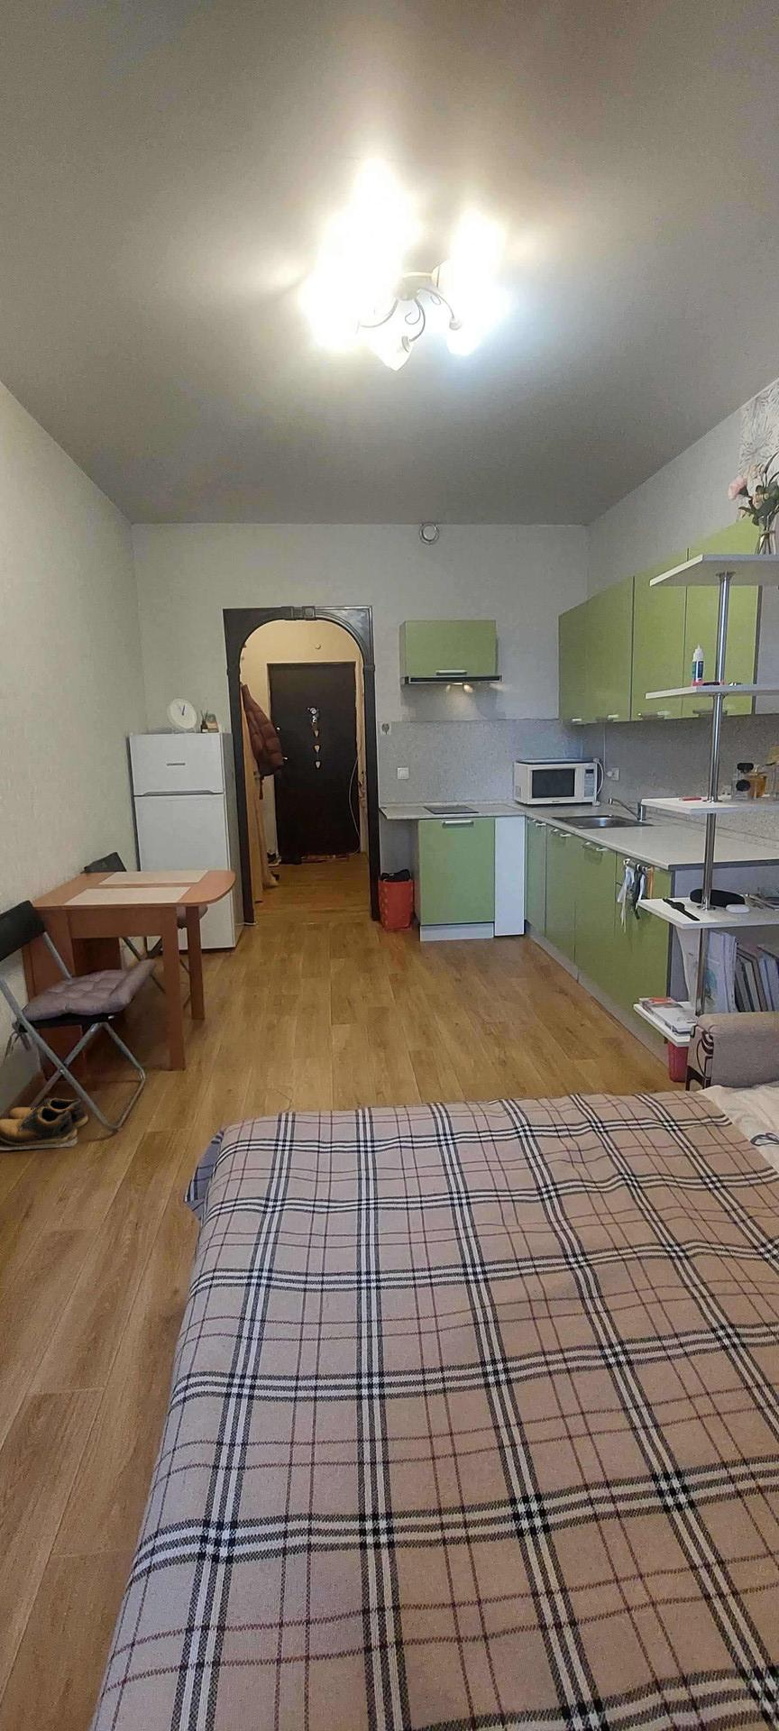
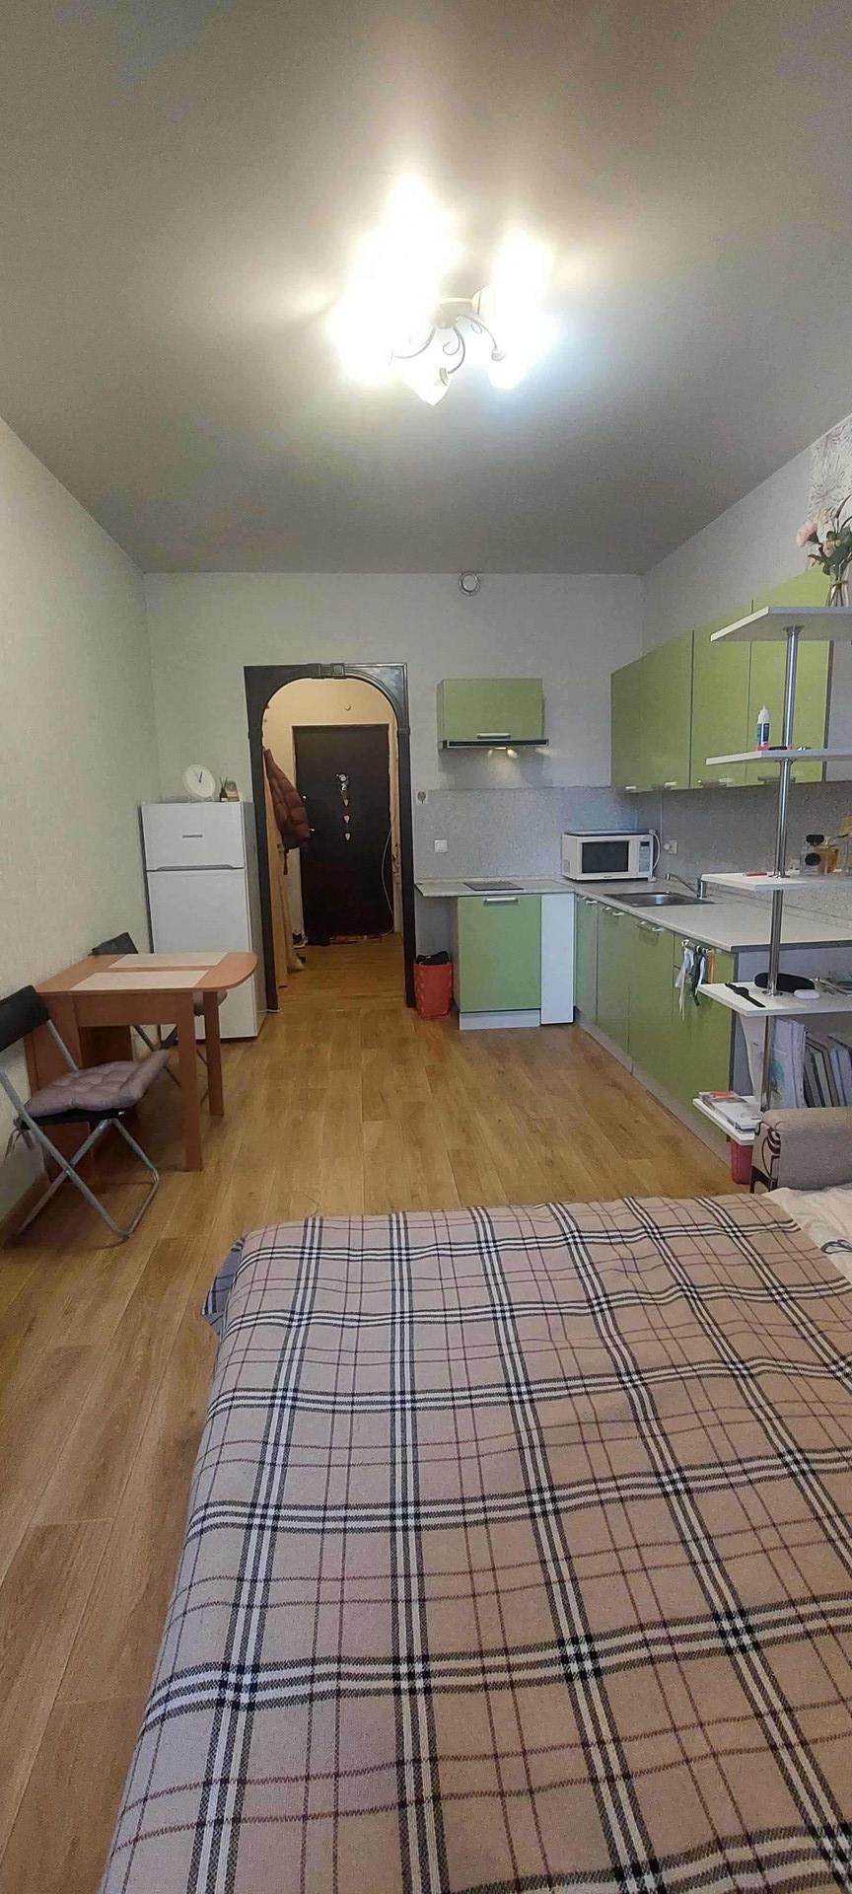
- shoes (41, 1118)
